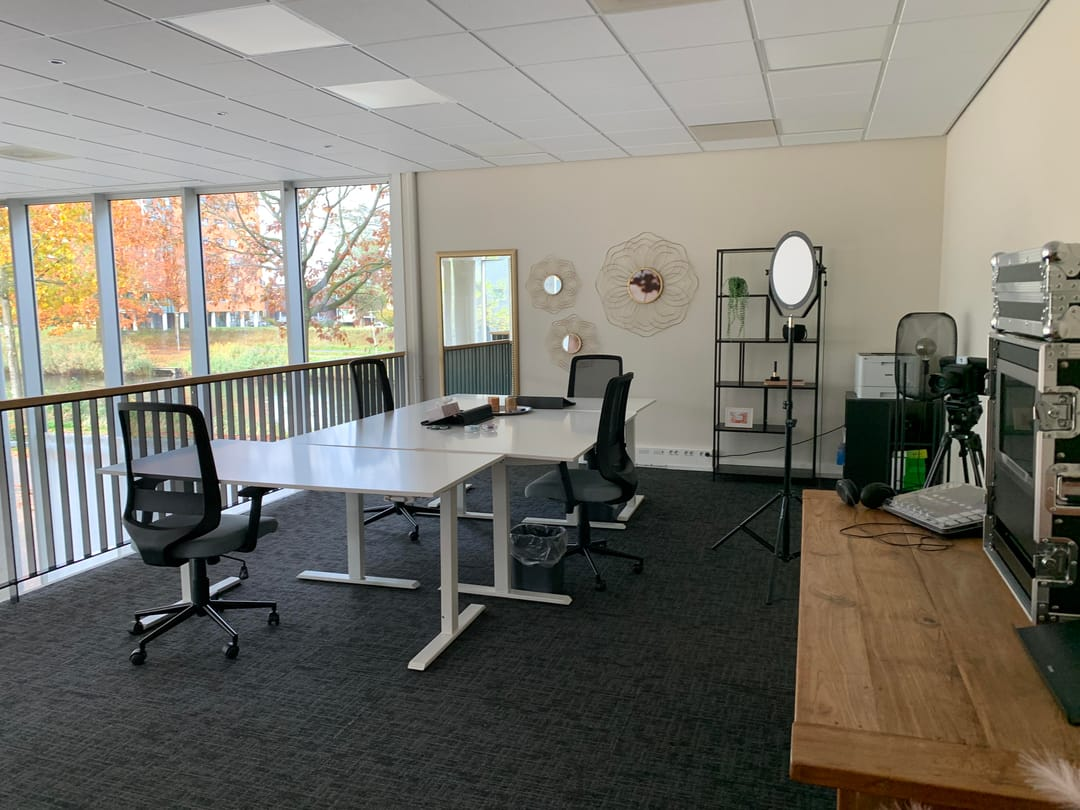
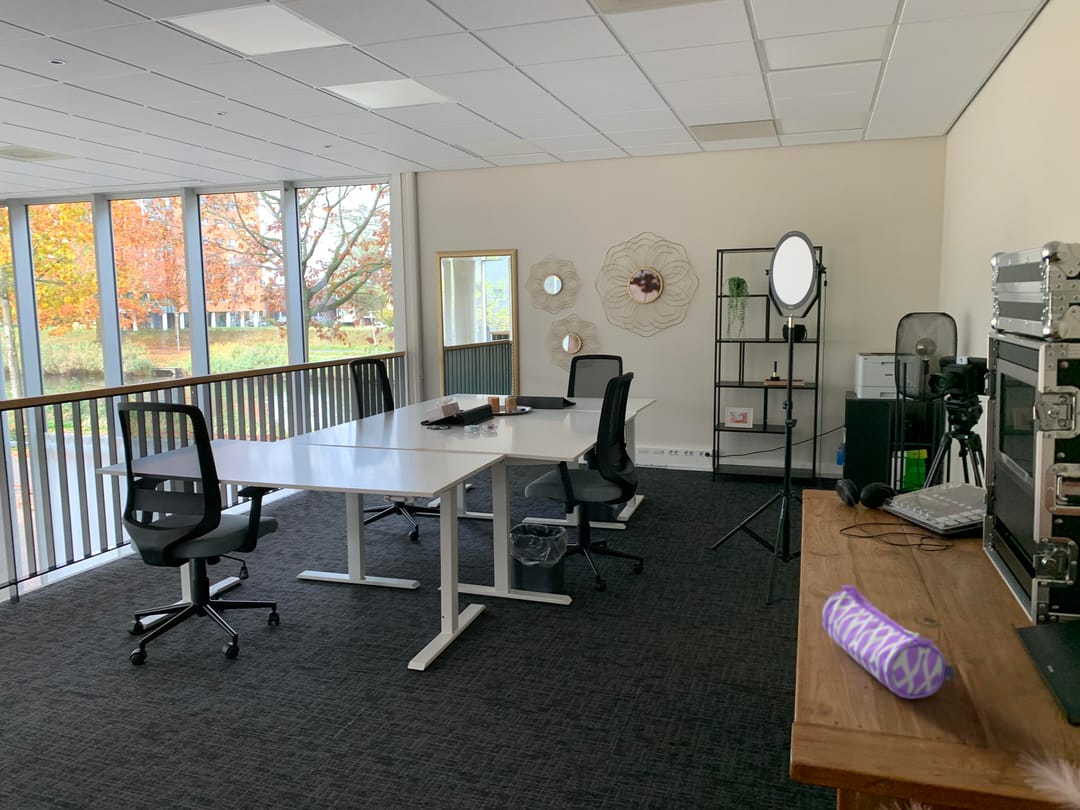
+ pencil case (878, 639)
